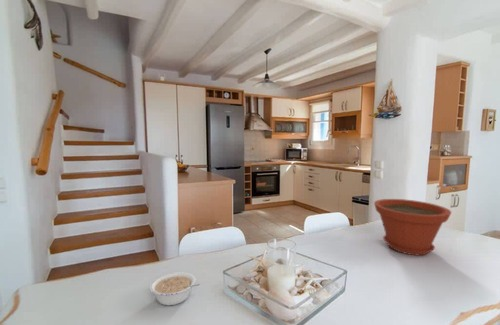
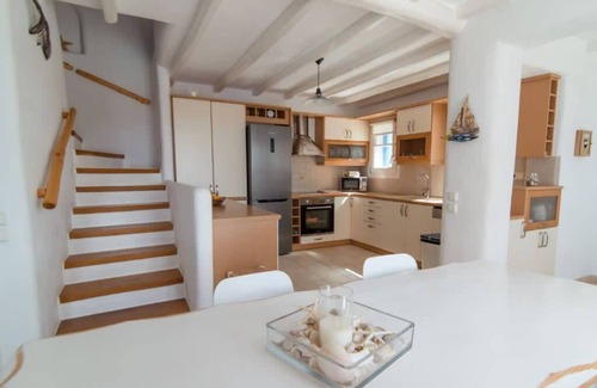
- legume (175, 287)
- plant pot (408, 227)
